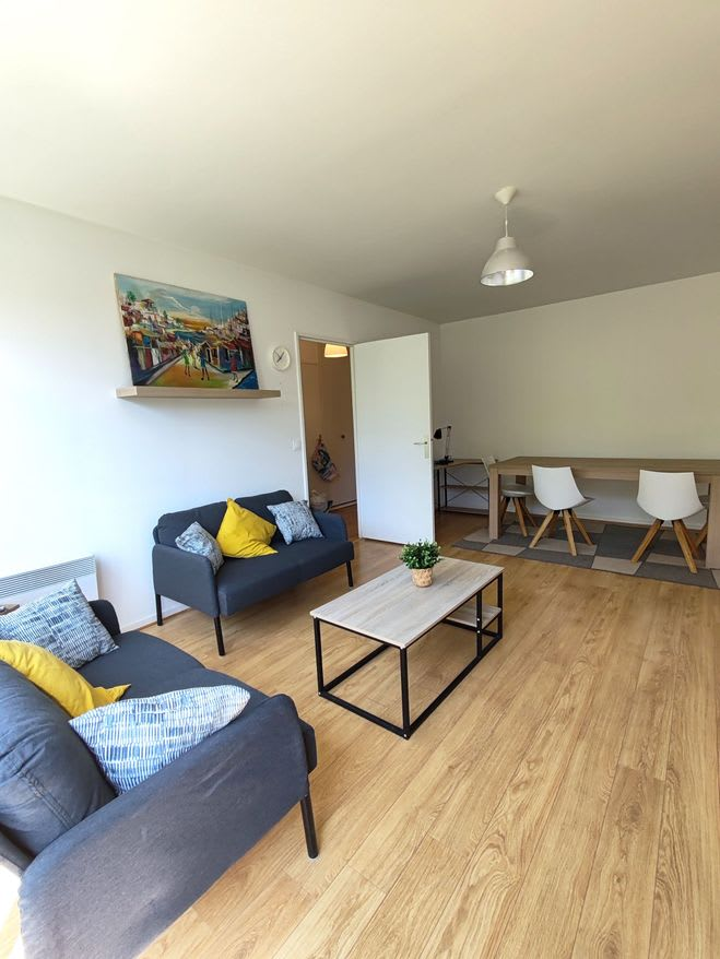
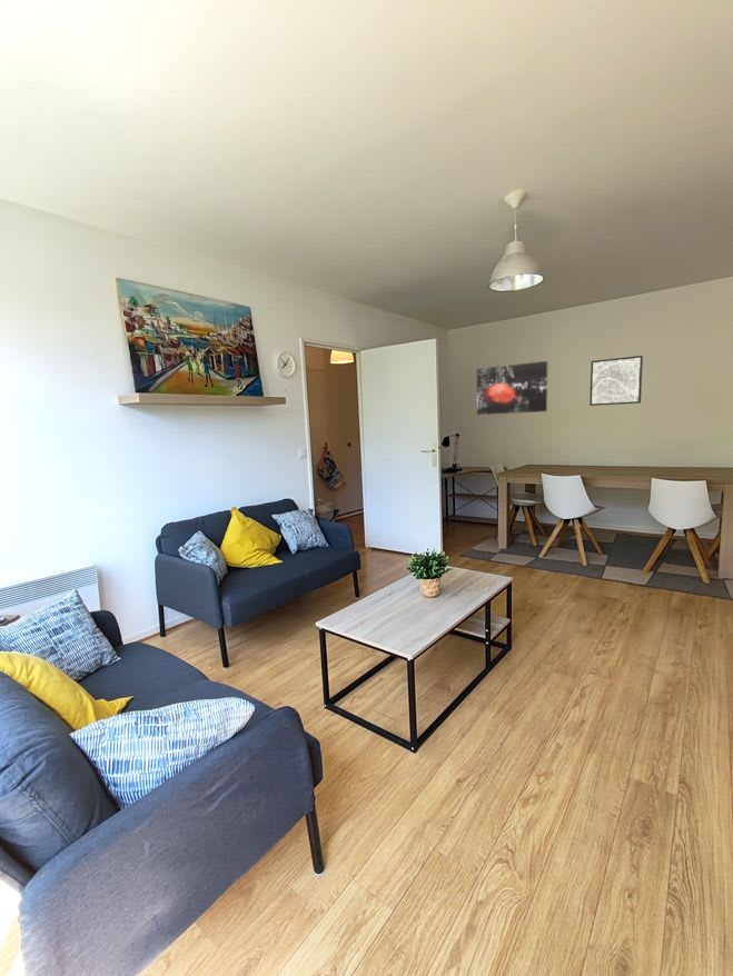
+ wall art (615, 381)
+ wall art (509, 389)
